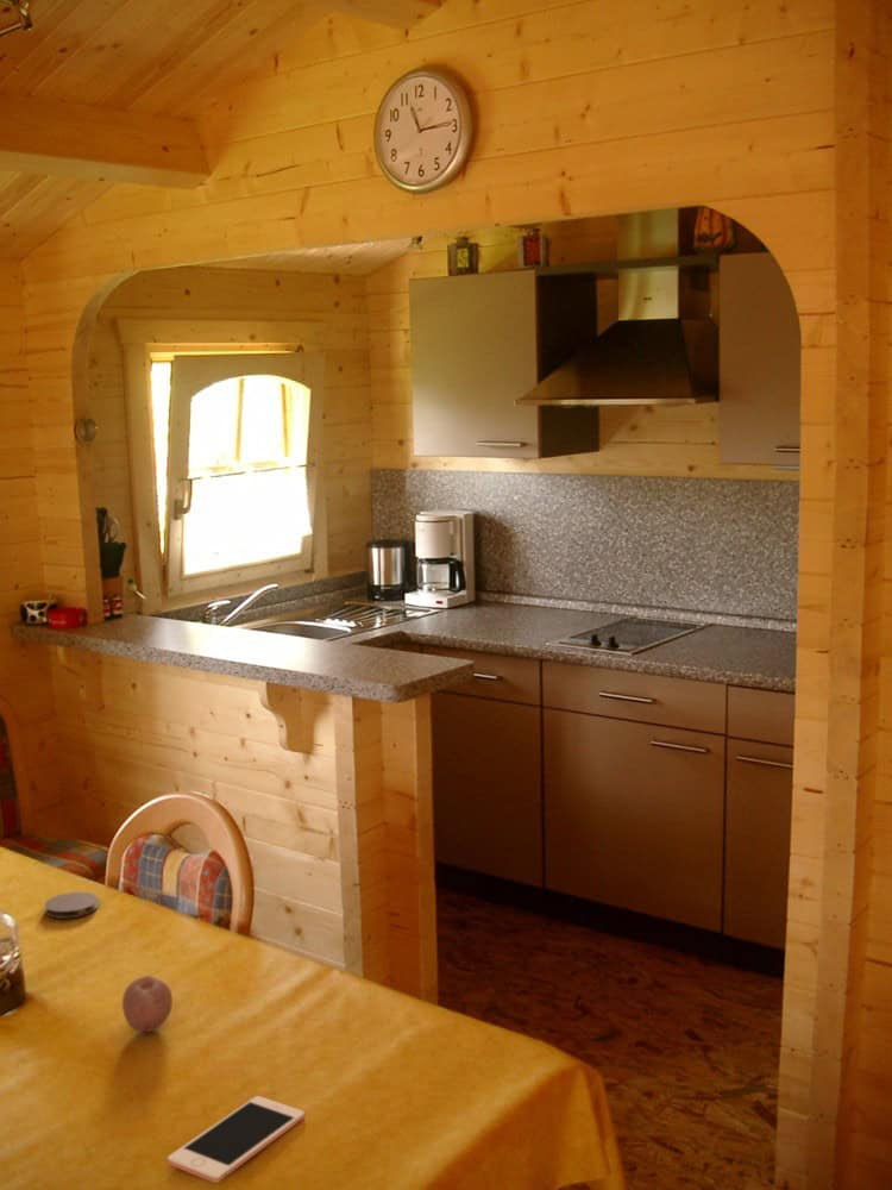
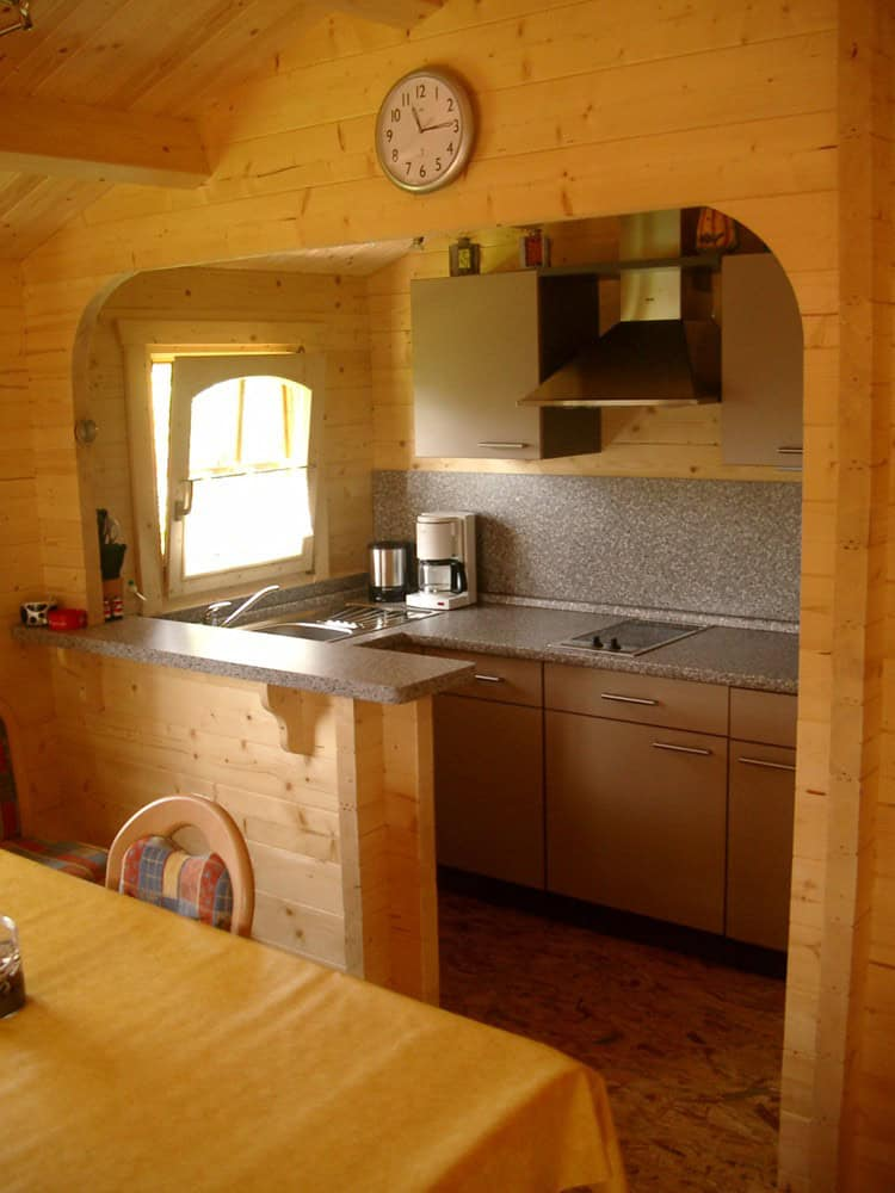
- coaster (71, 904)
- fruit (147, 1004)
- cell phone (238, 1136)
